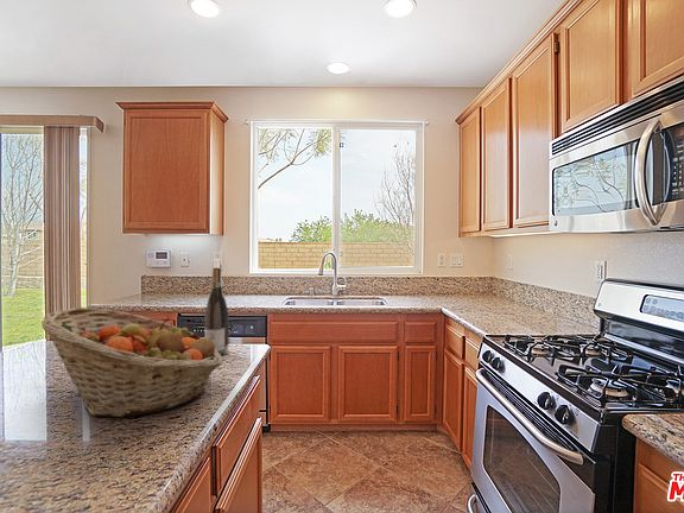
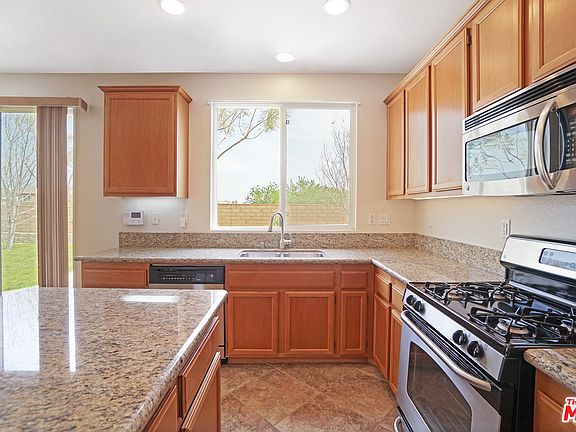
- fruit basket (139, 350)
- wine bottle (216, 310)
